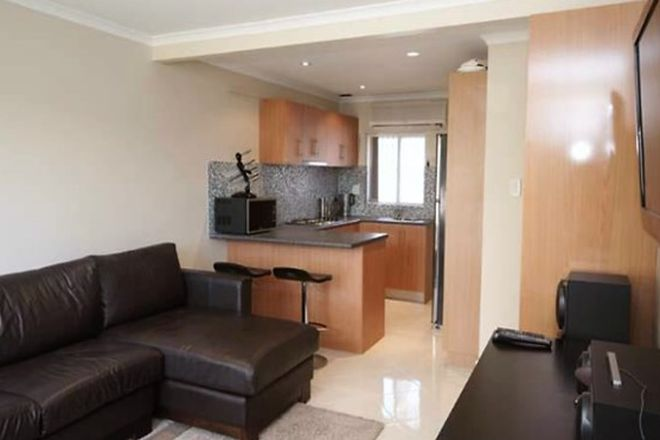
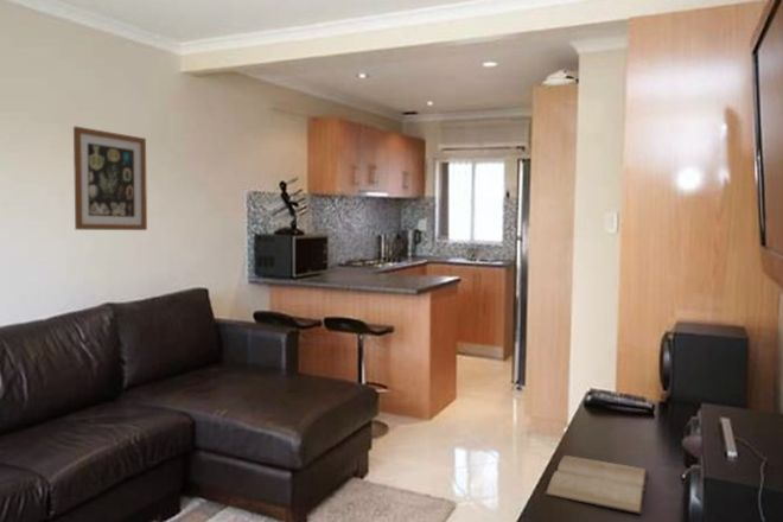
+ book (598, 478)
+ wall art (112, 182)
